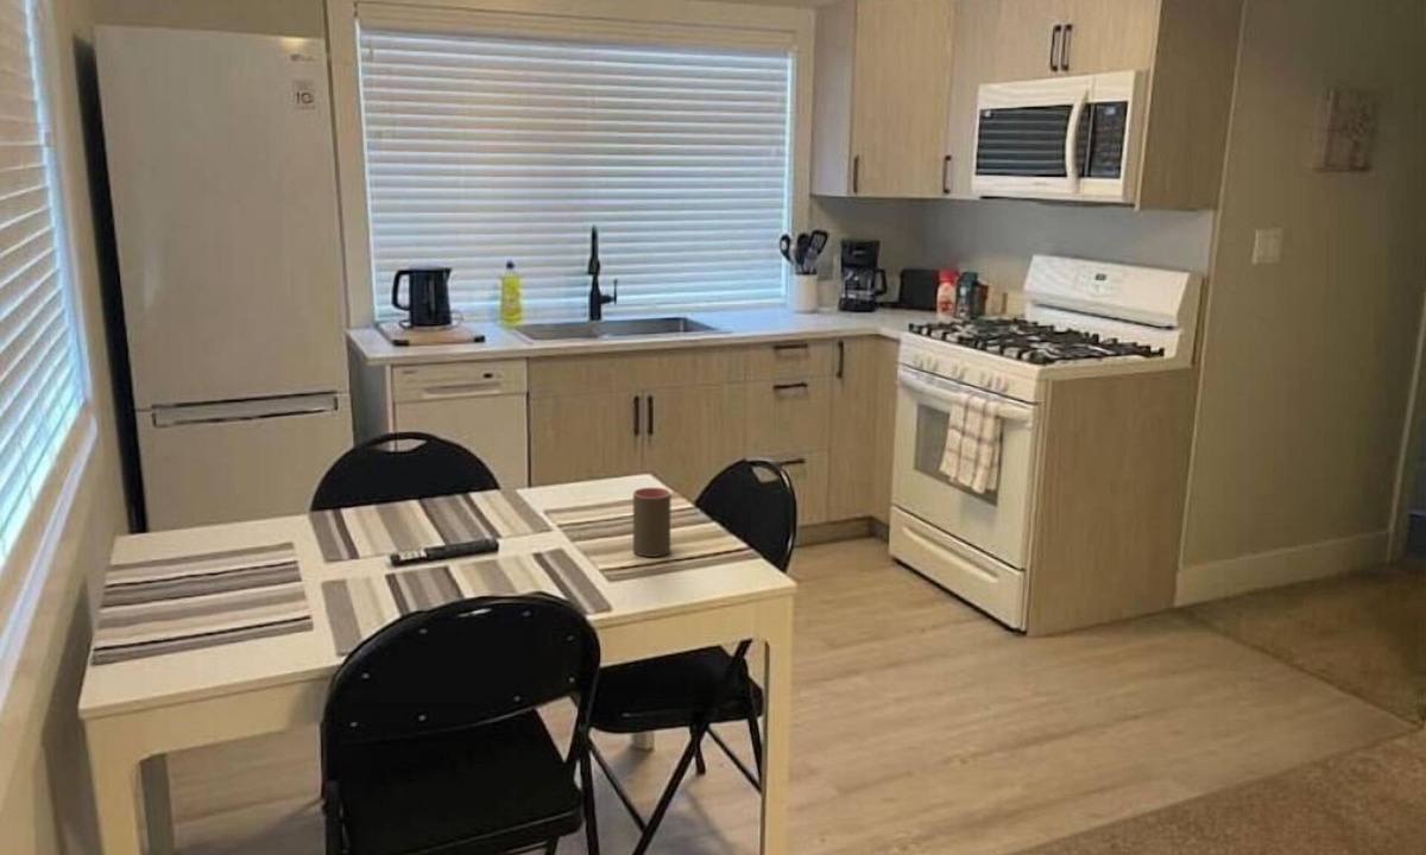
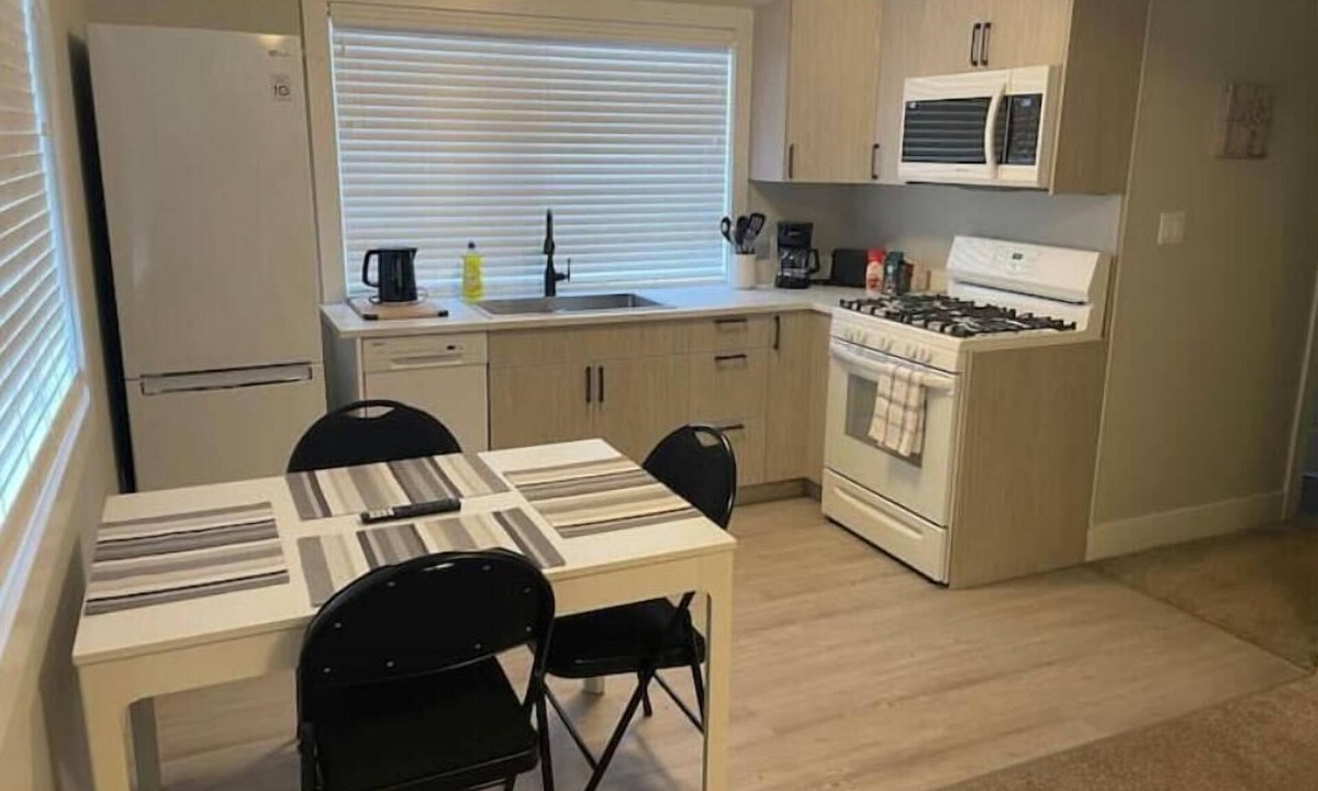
- cup (651, 521)
